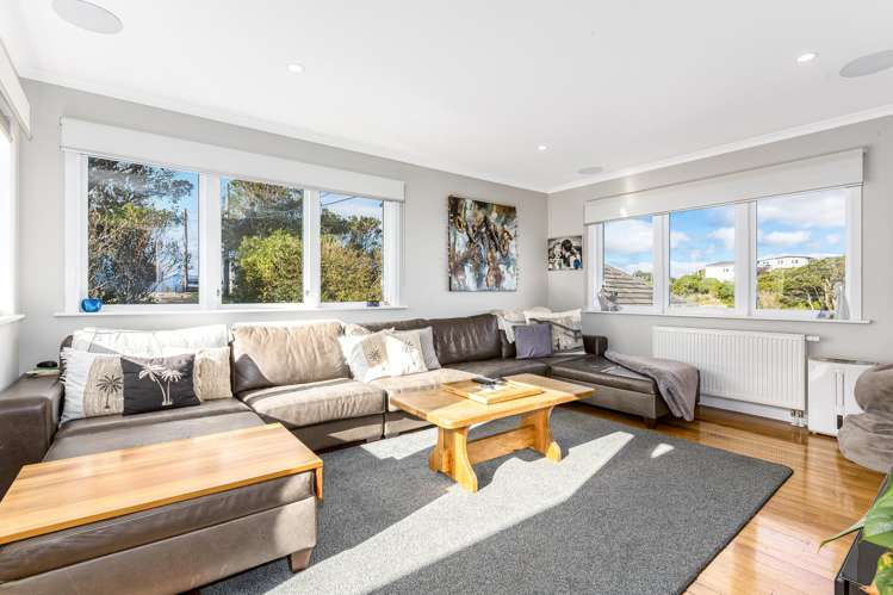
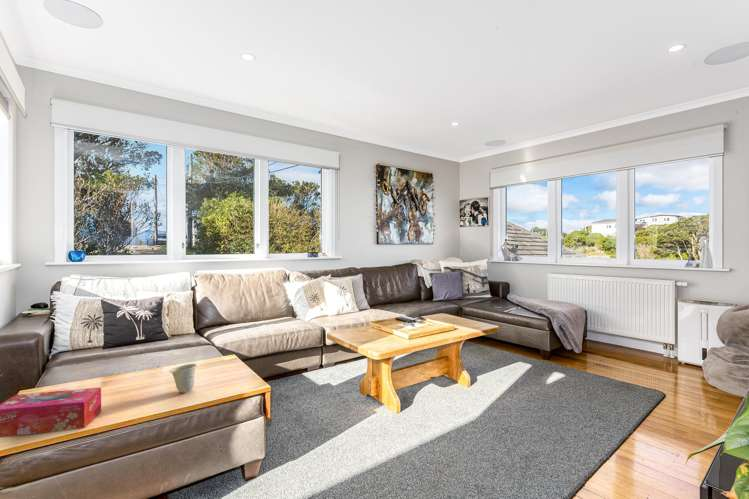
+ cup (183, 378)
+ tissue box (49, 411)
